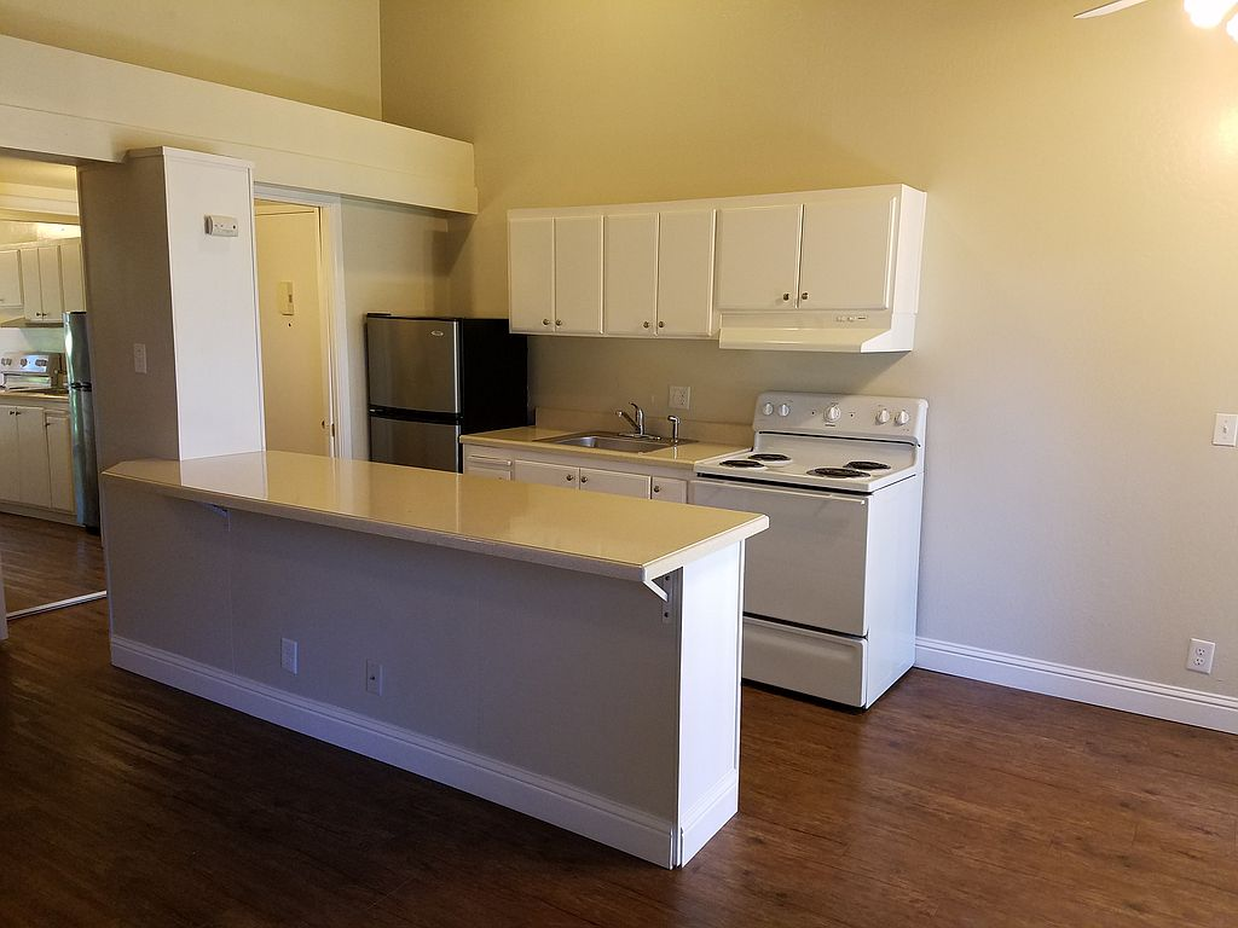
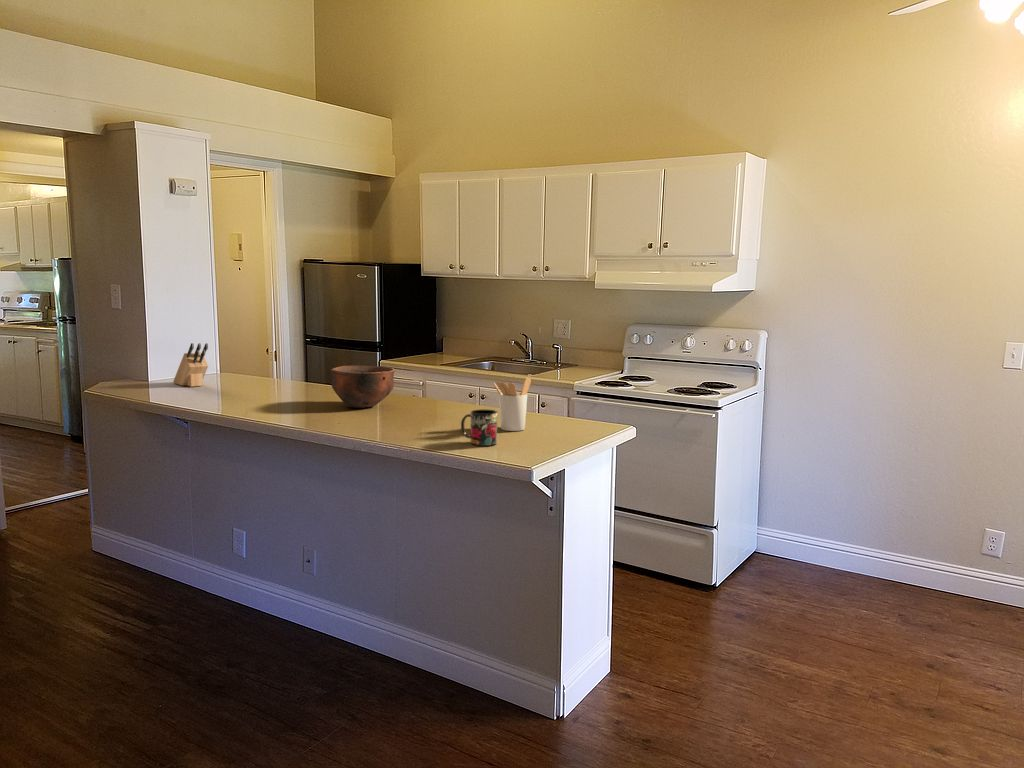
+ mug (478, 426)
+ knife block (191, 363)
+ bowl (363, 387)
+ utensil holder (510, 403)
